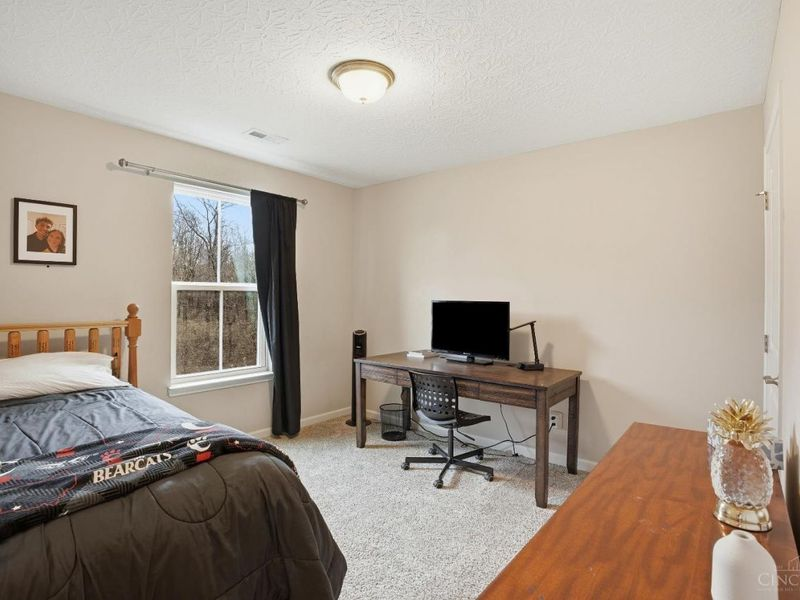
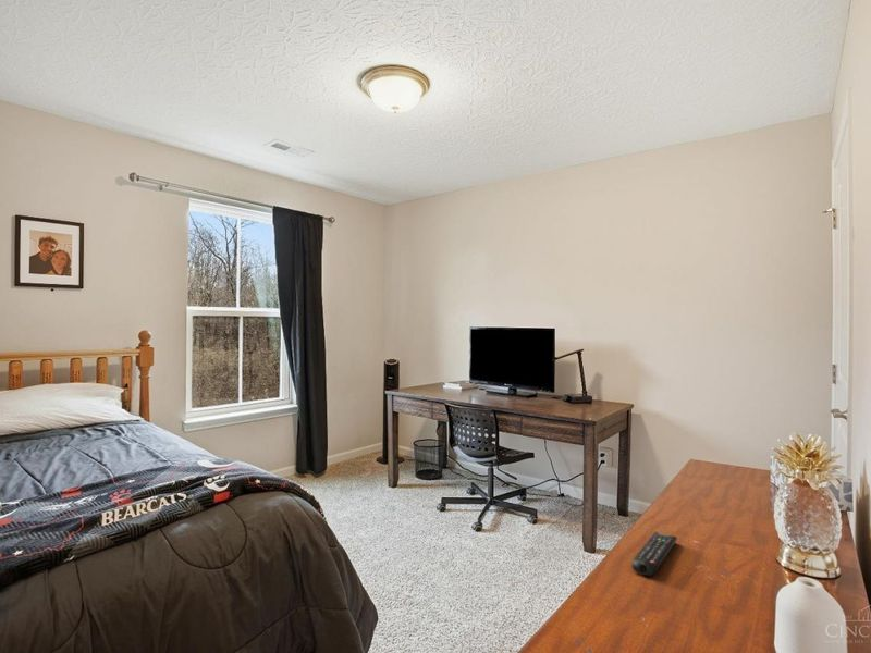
+ remote control (655, 551)
